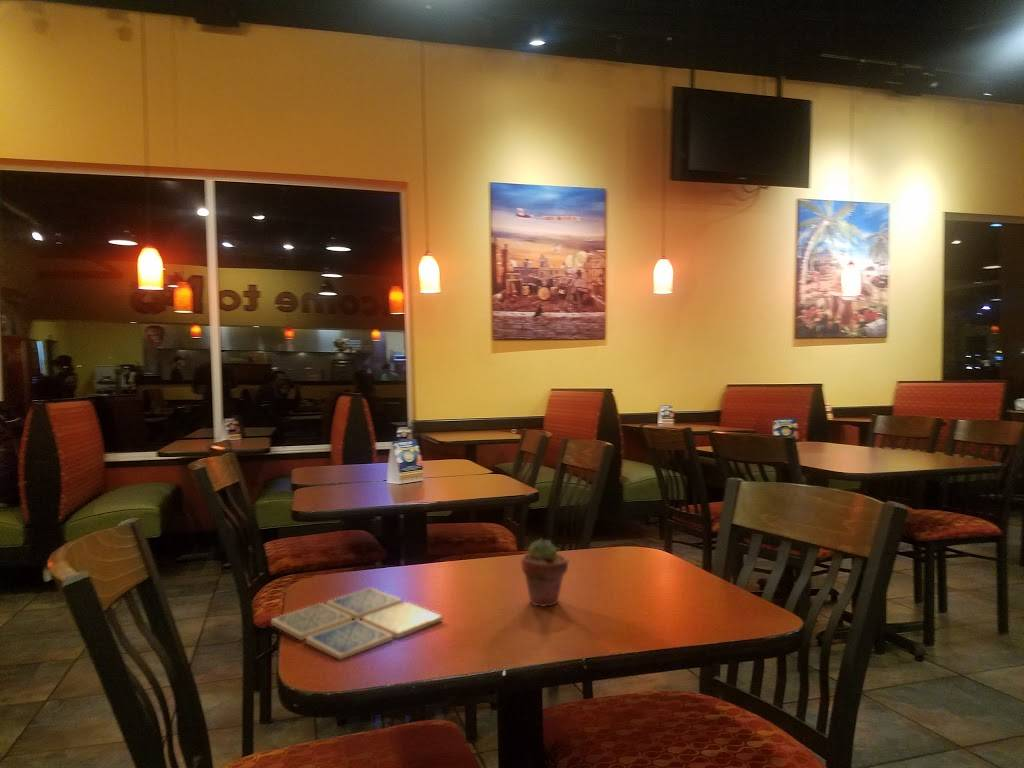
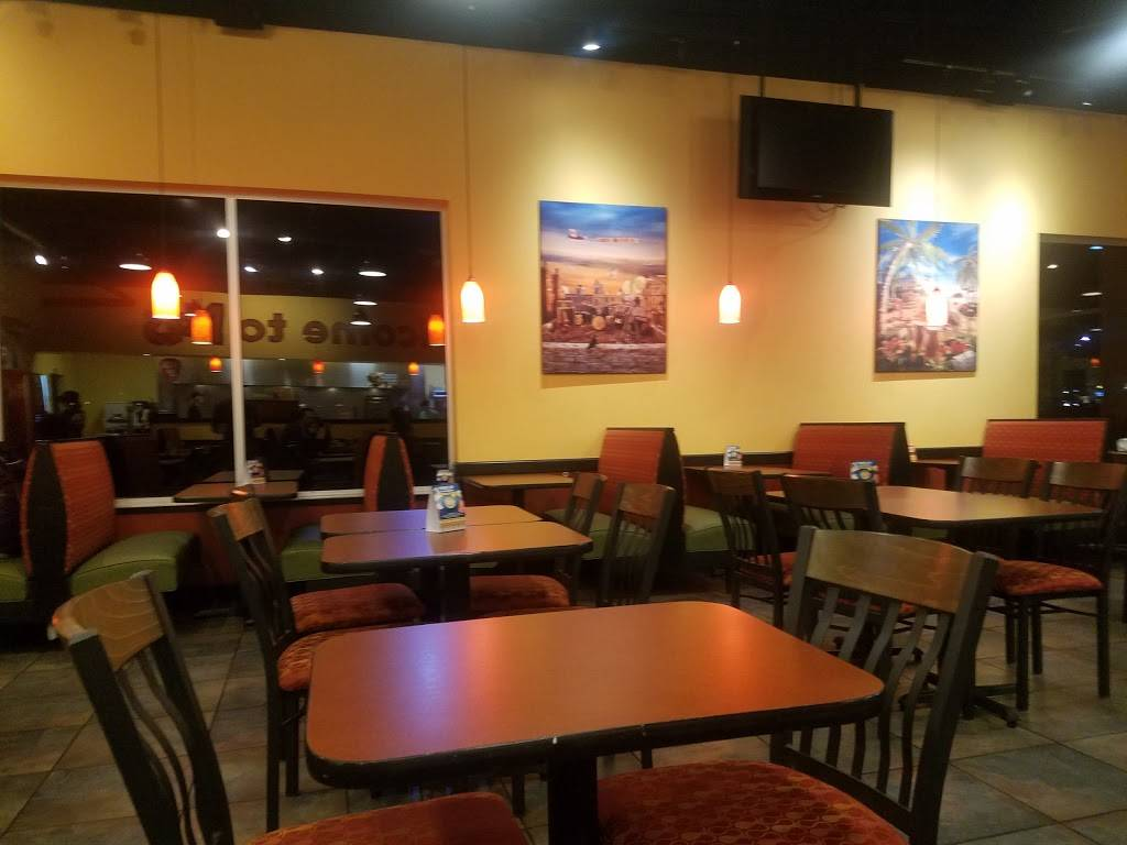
- drink coaster (357, 619)
- potted succulent (544, 570)
